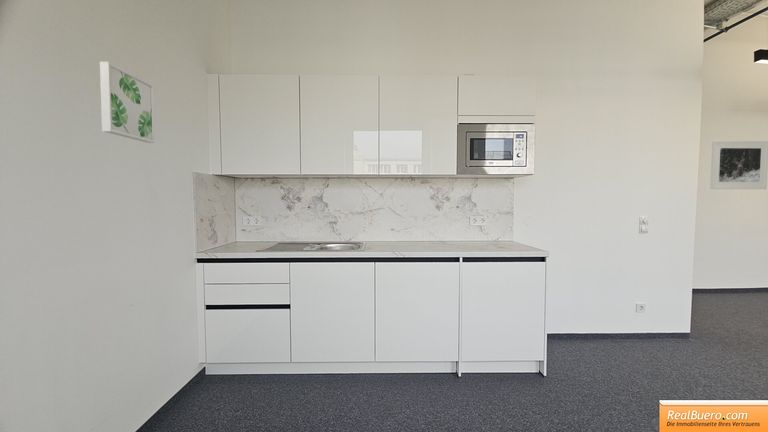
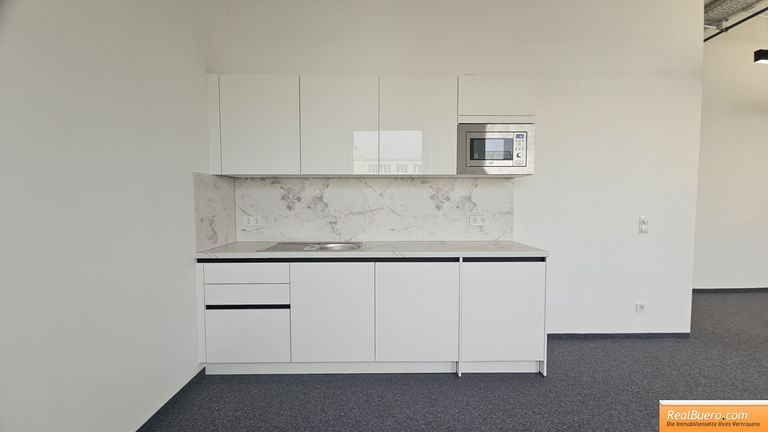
- wall art (129, 106)
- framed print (739, 165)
